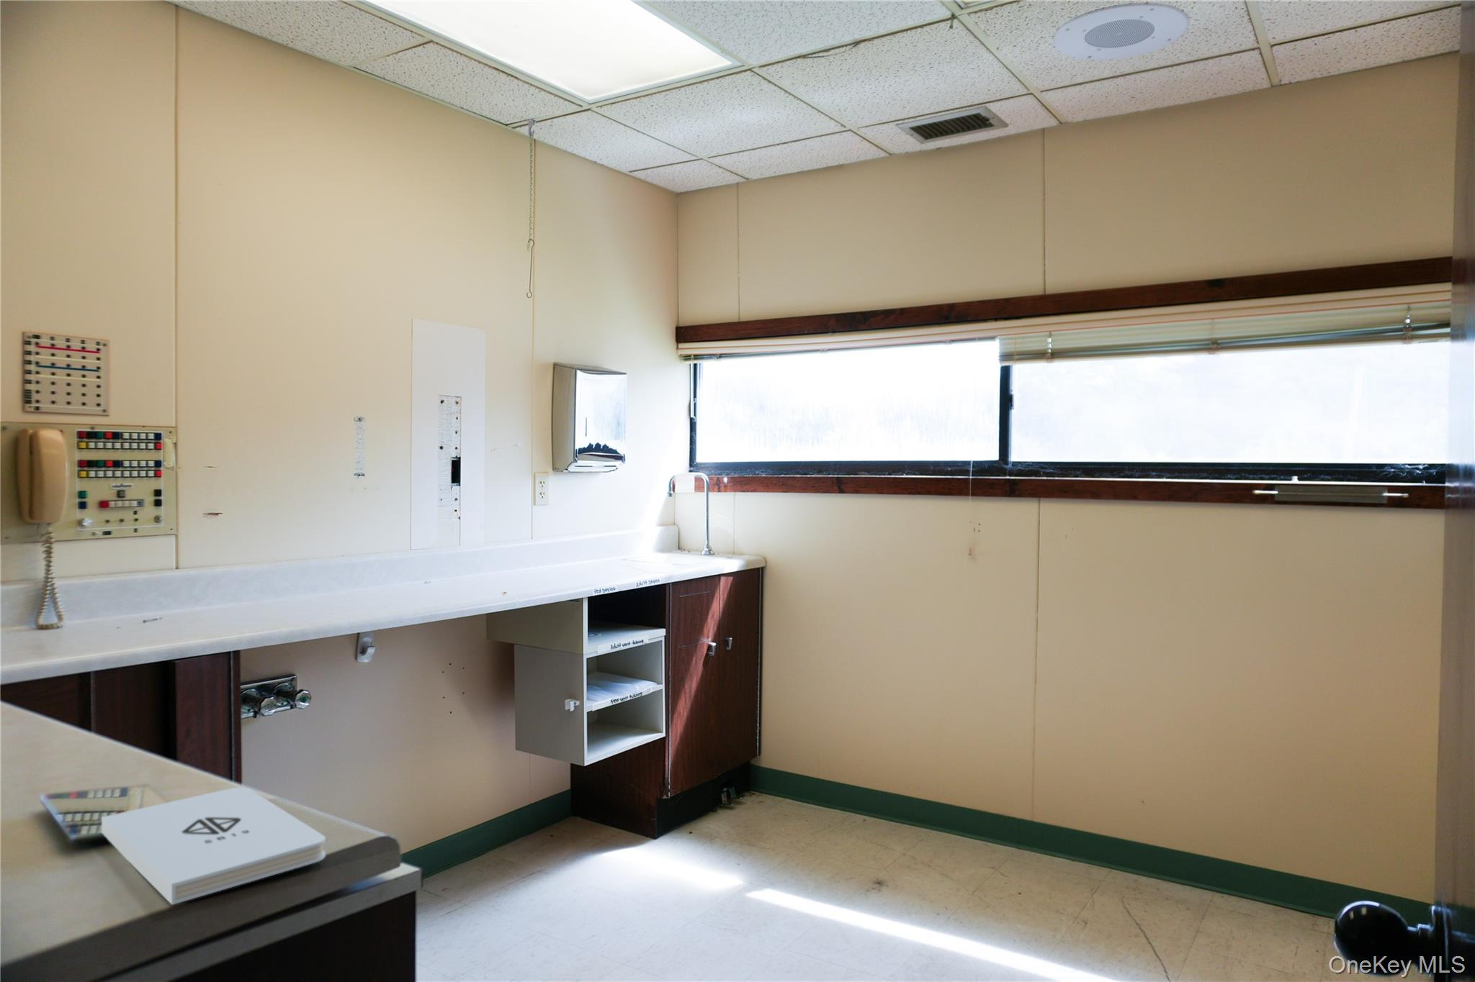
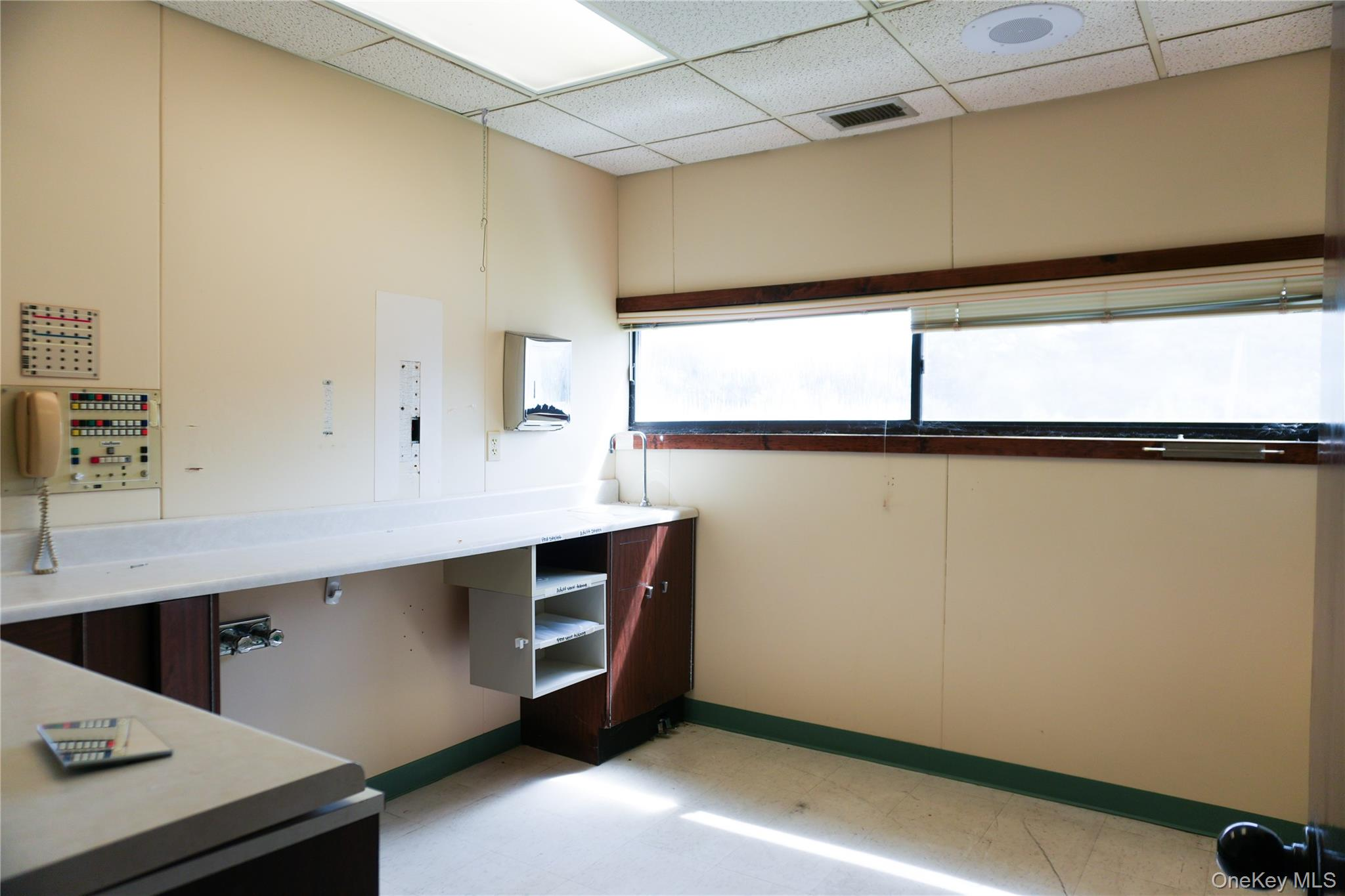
- notepad (213, 836)
